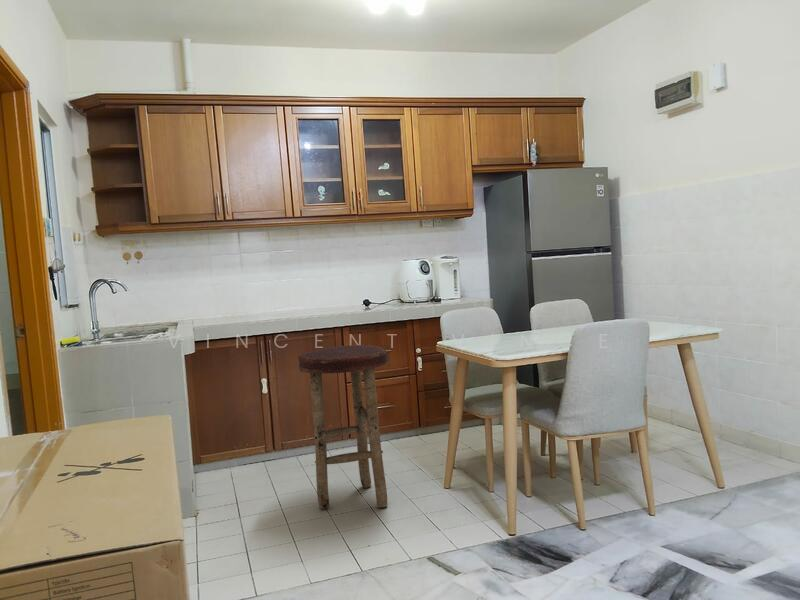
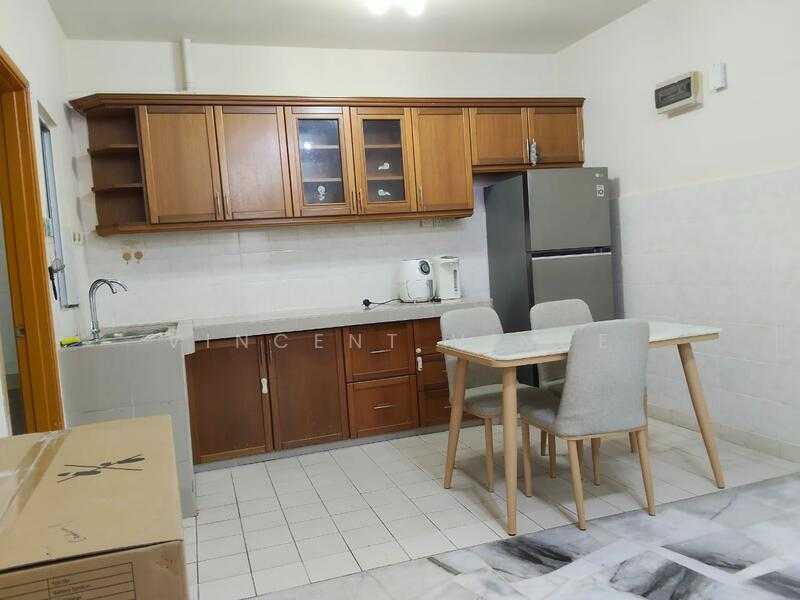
- stool (349, 426)
